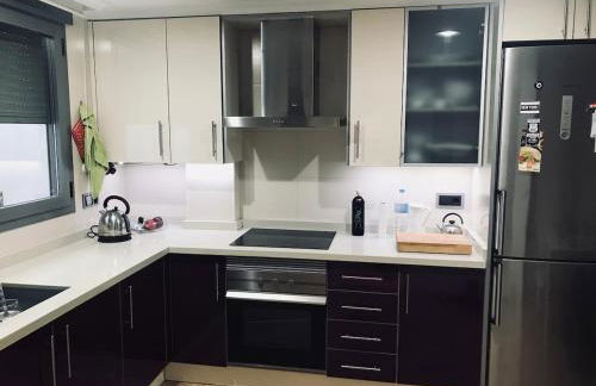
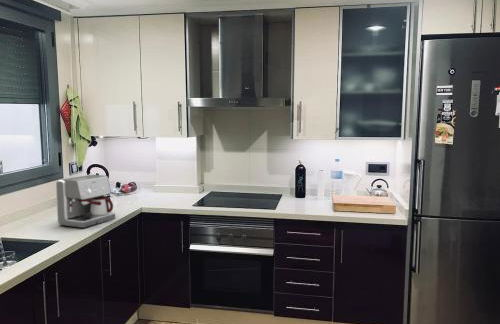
+ coffee maker (86, 199)
